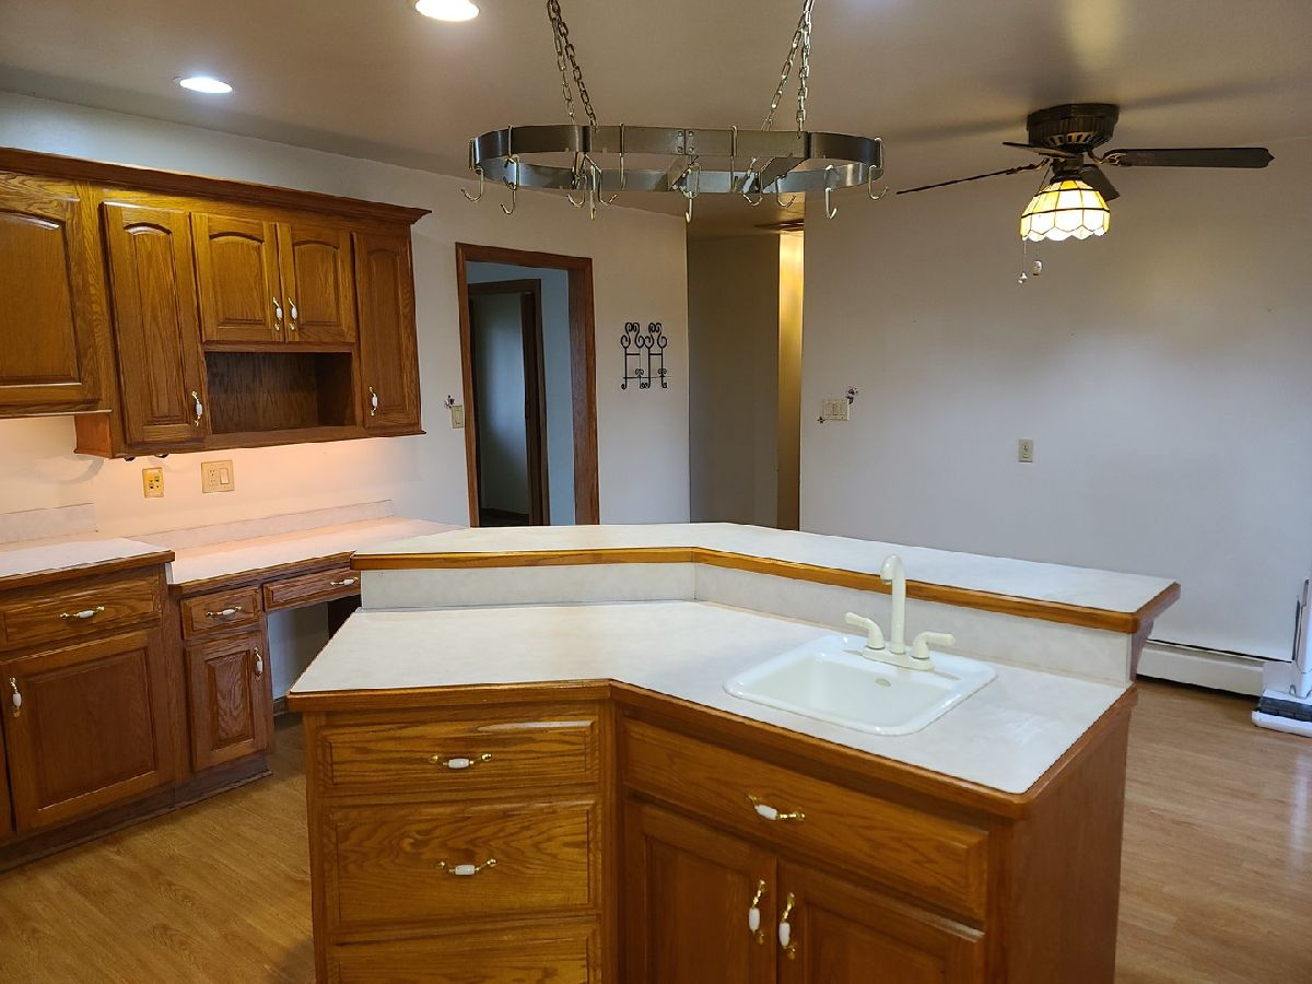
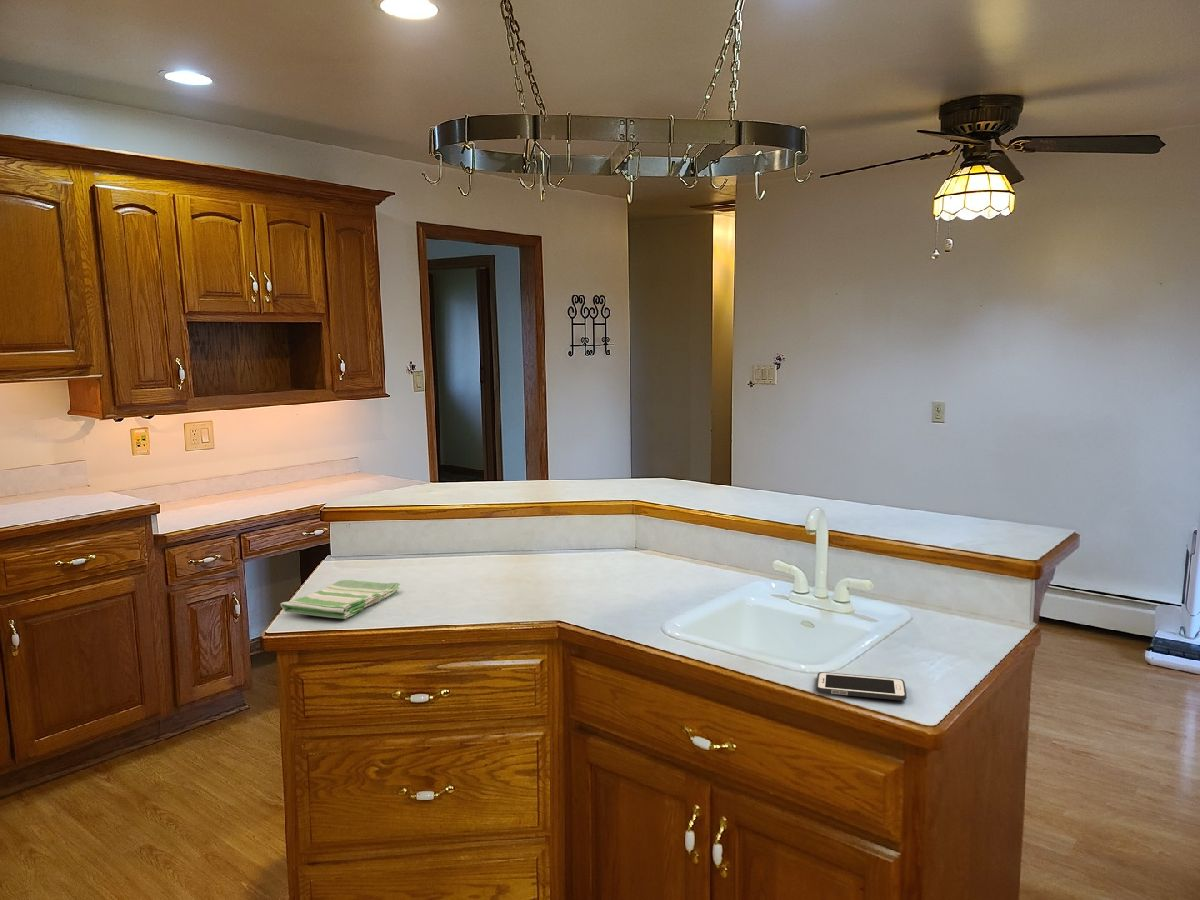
+ cell phone (860, 686)
+ dish towel (342, 596)
